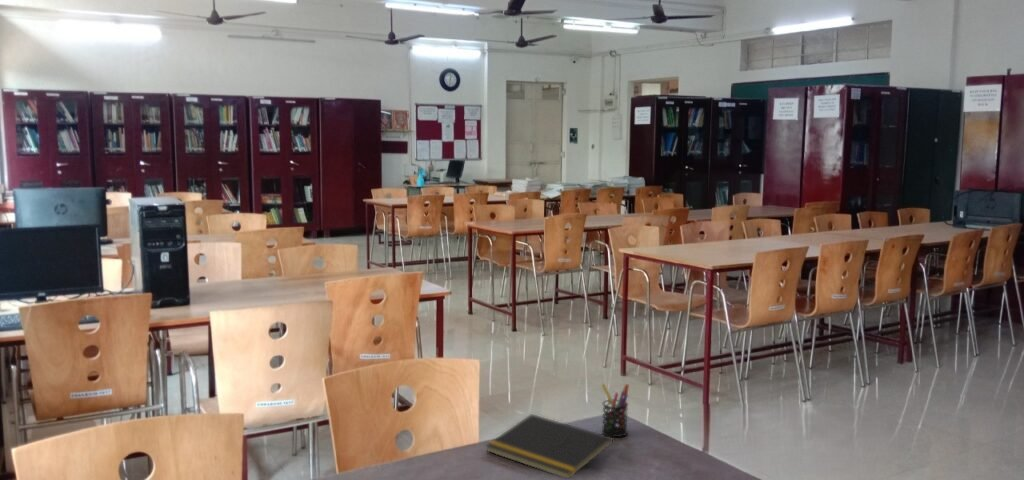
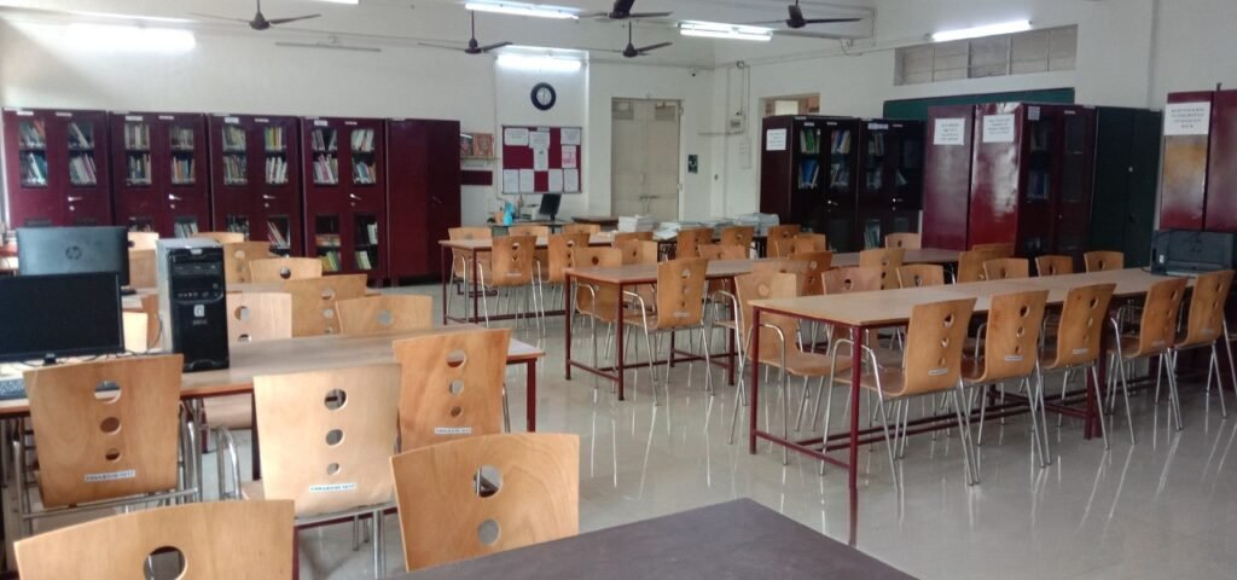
- notepad (548, 444)
- pen holder (618, 406)
